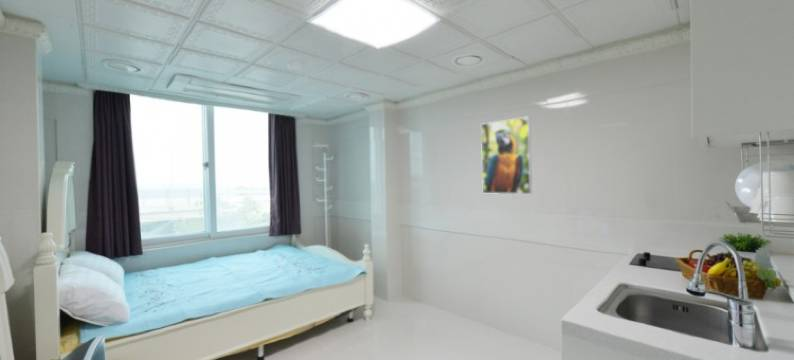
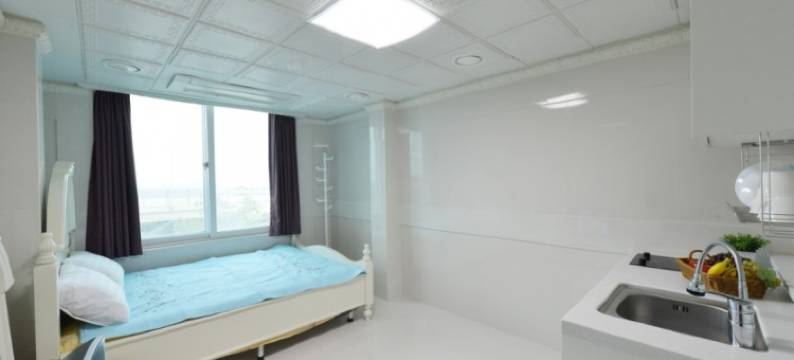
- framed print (505, 157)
